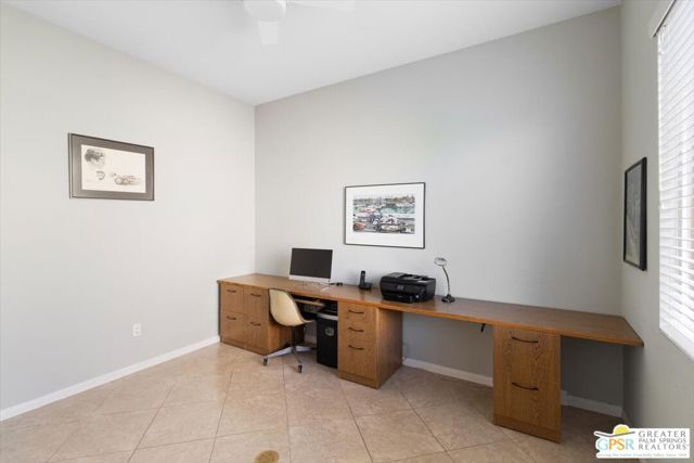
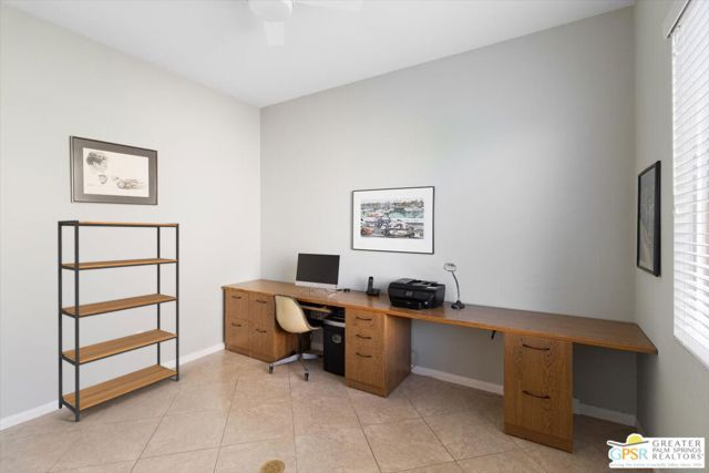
+ bookshelf (123, 308)
